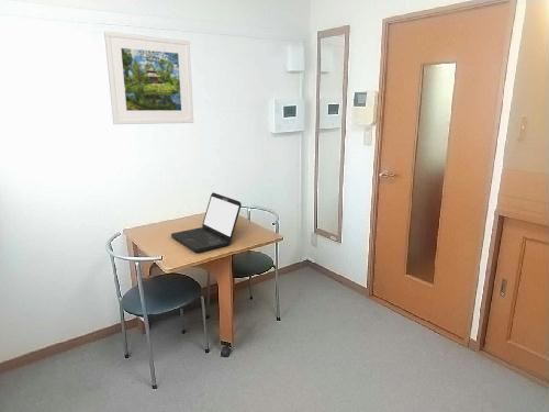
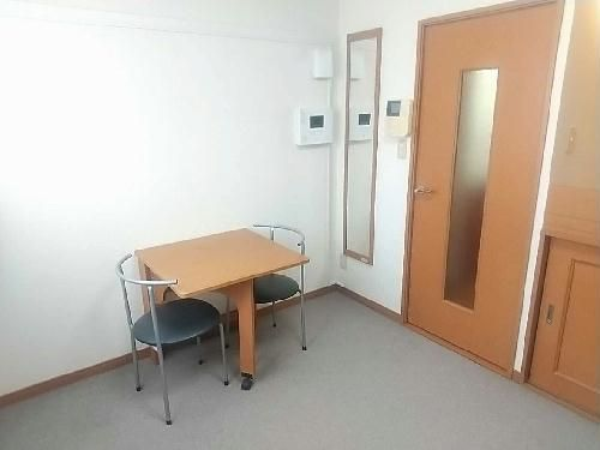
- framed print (153, 80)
- laptop (204, 220)
